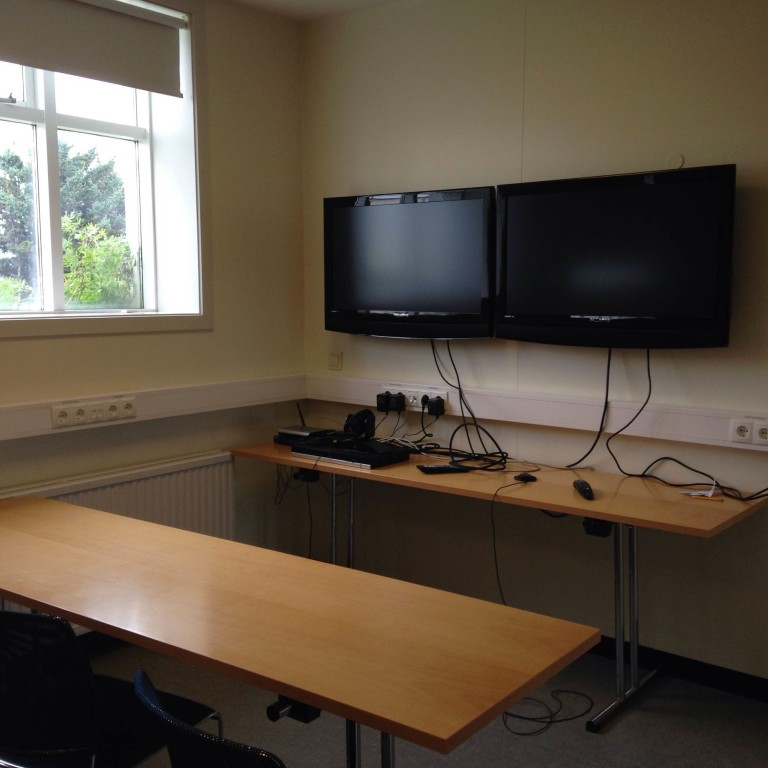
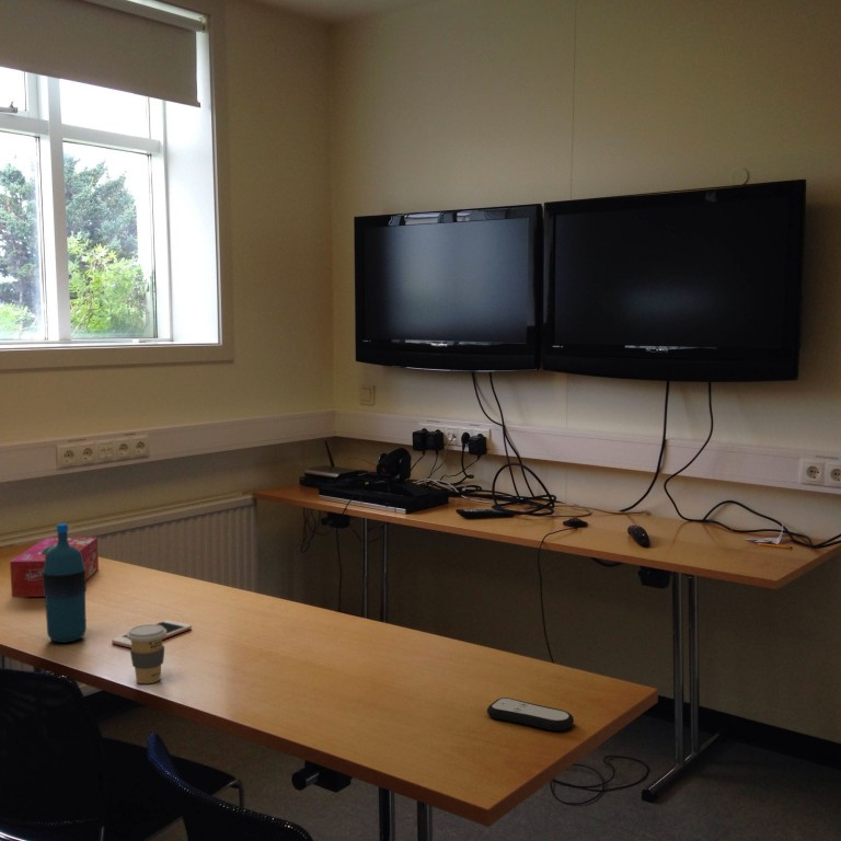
+ tissue box (44, 565)
+ coffee cup (147, 654)
+ cell phone (157, 624)
+ remote control (530, 713)
+ water bottle (65, 581)
